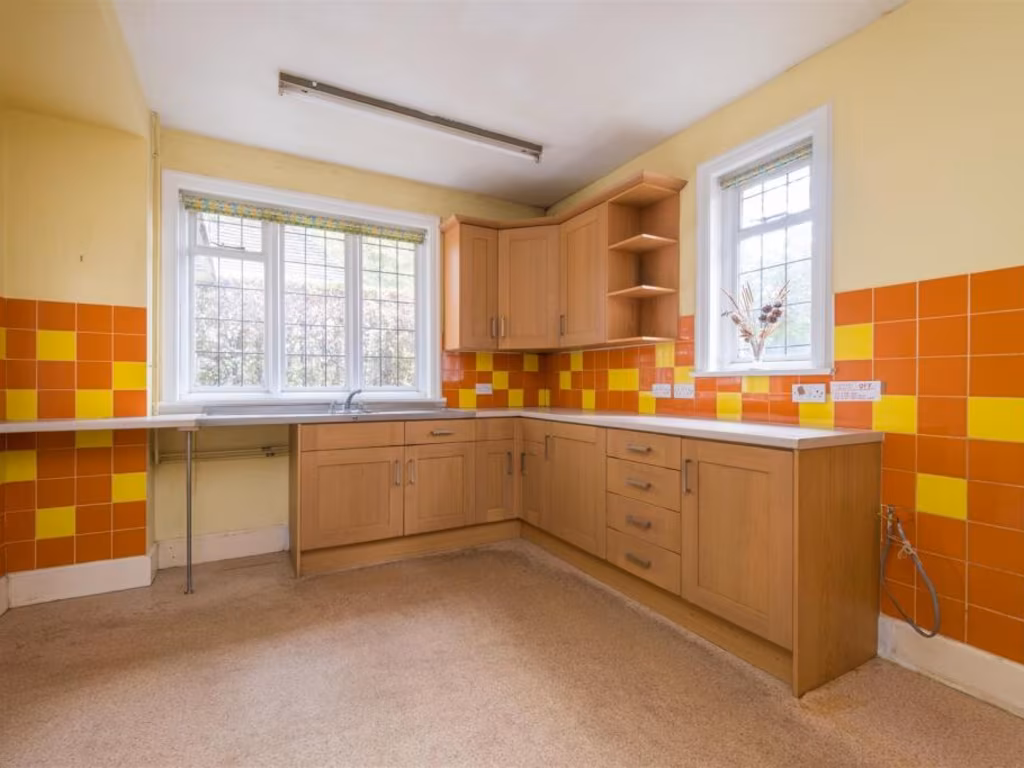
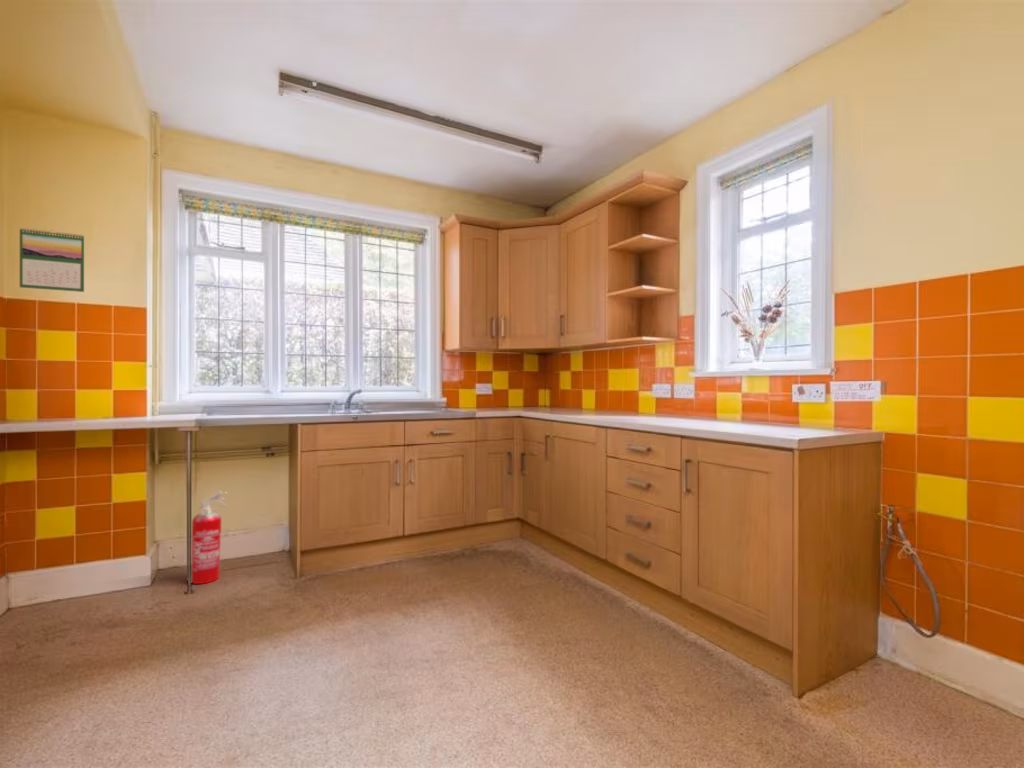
+ calendar (52, 259)
+ fire extinguisher (209, 535)
